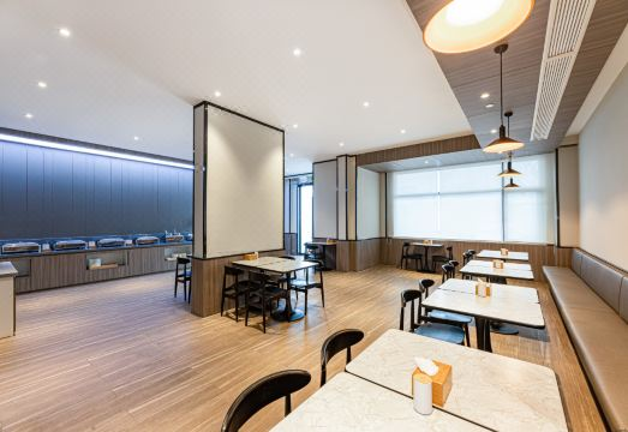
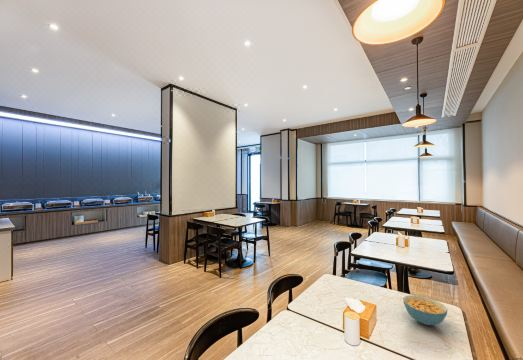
+ cereal bowl (424, 312)
